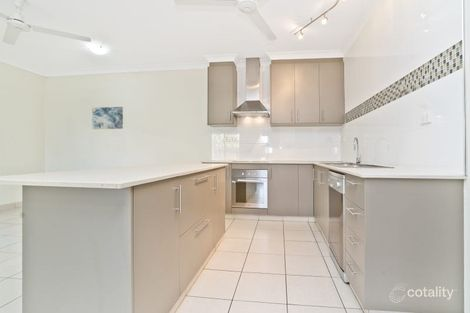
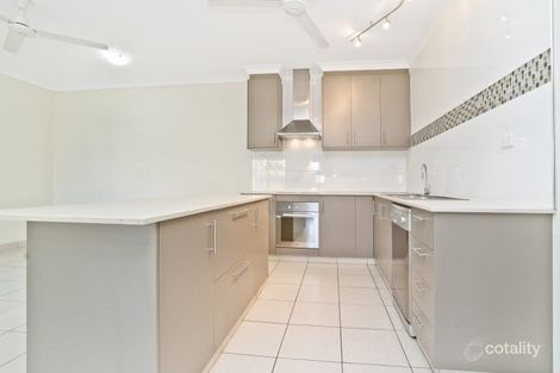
- wall art (107, 118)
